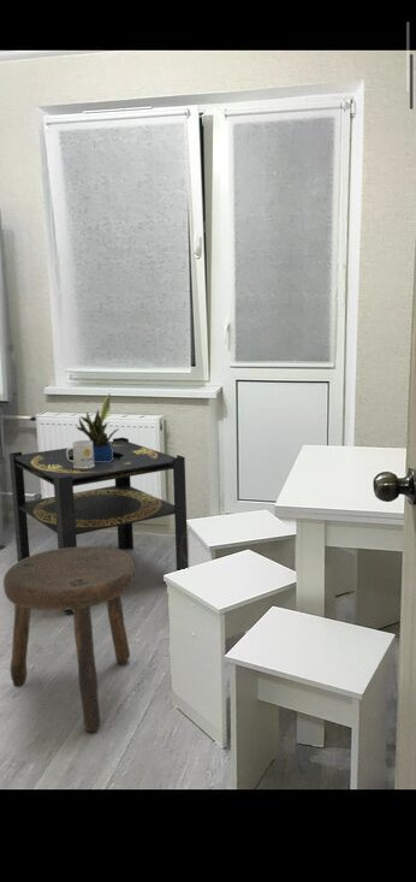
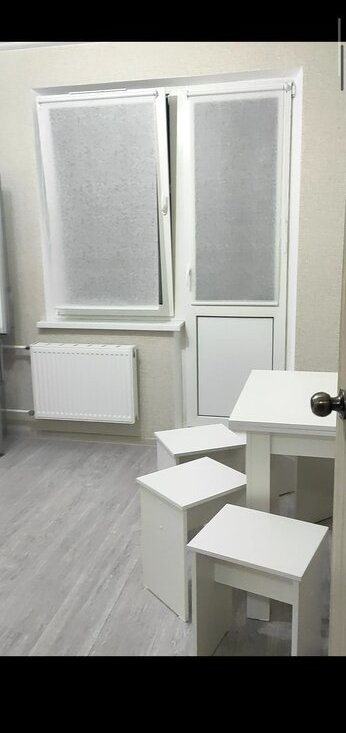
- side table (97, 516)
- potted plant (97, 420)
- mug (79, 451)
- stool (75, 632)
